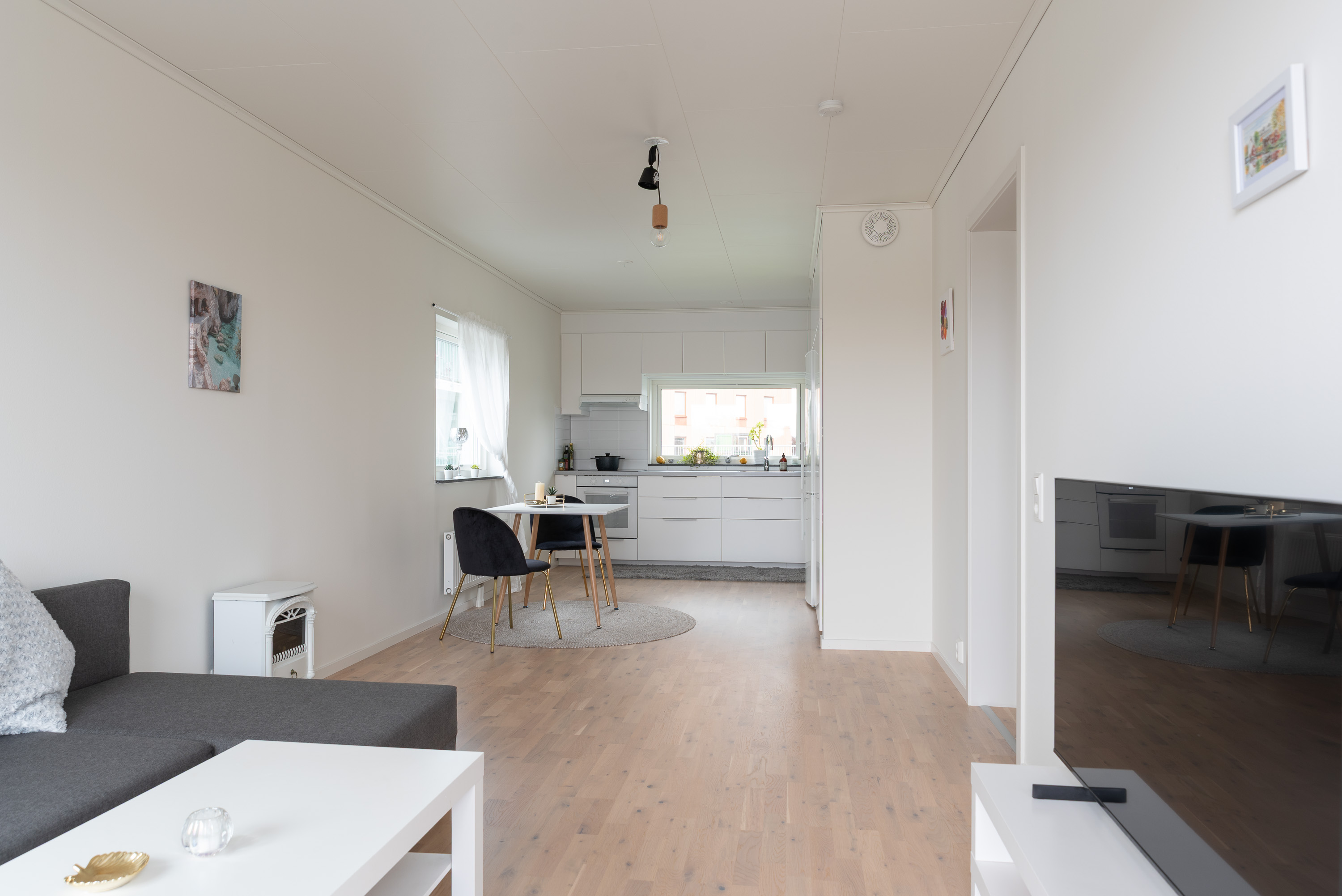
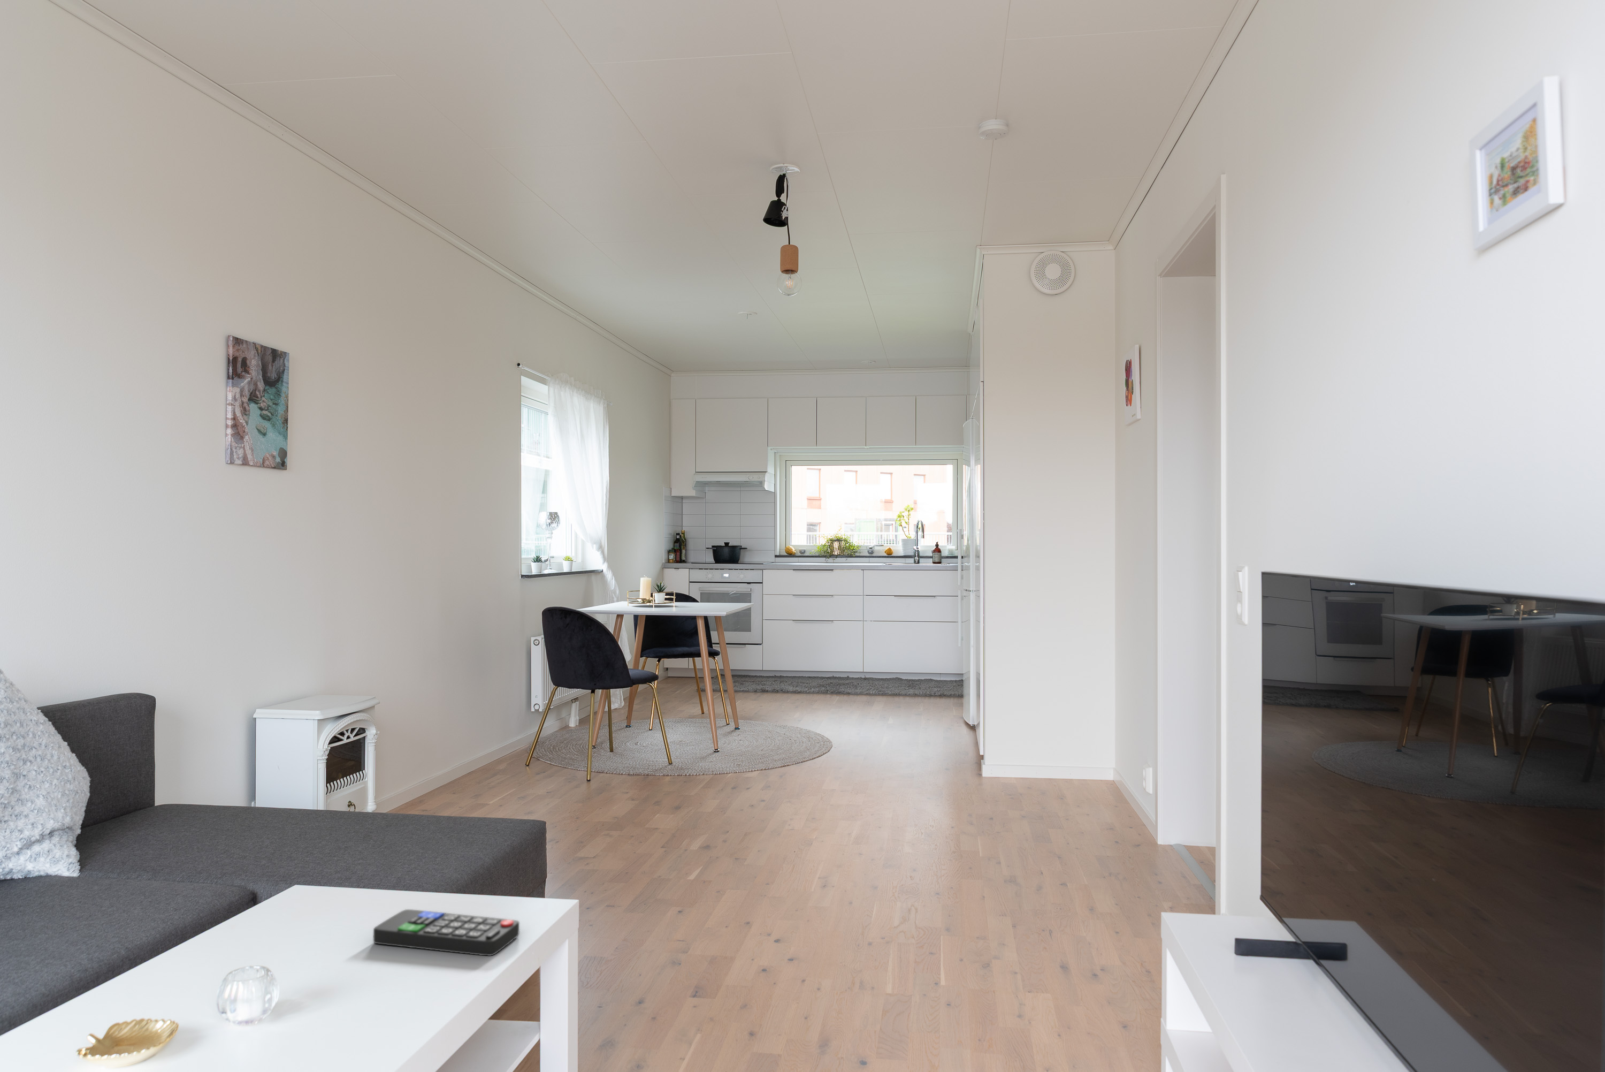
+ remote control (447, 930)
